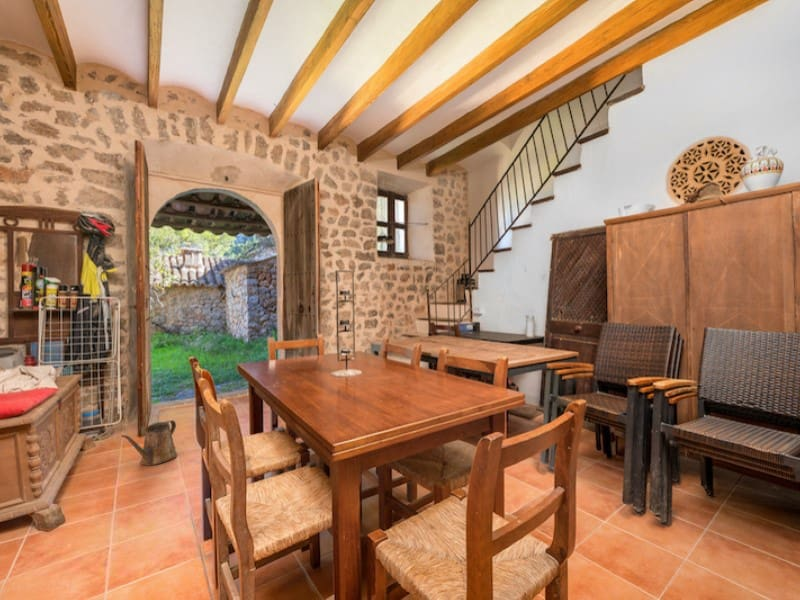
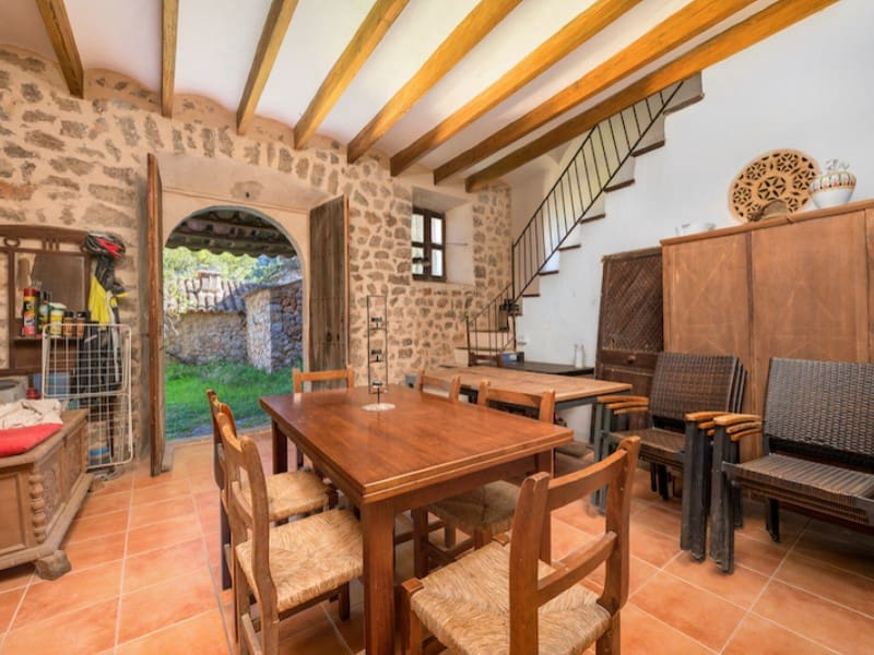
- watering can (151, 442)
